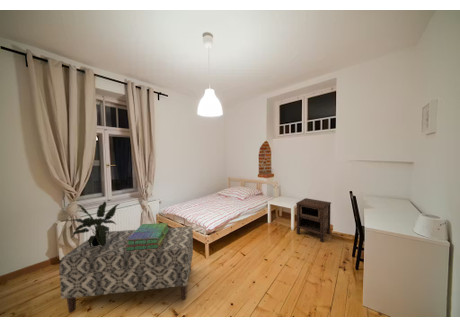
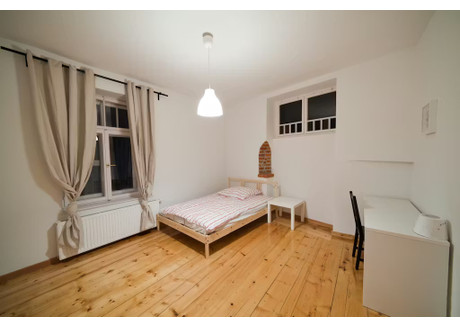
- nightstand (313, 217)
- stack of books (149, 234)
- bench (138, 263)
- potted plant (94, 222)
